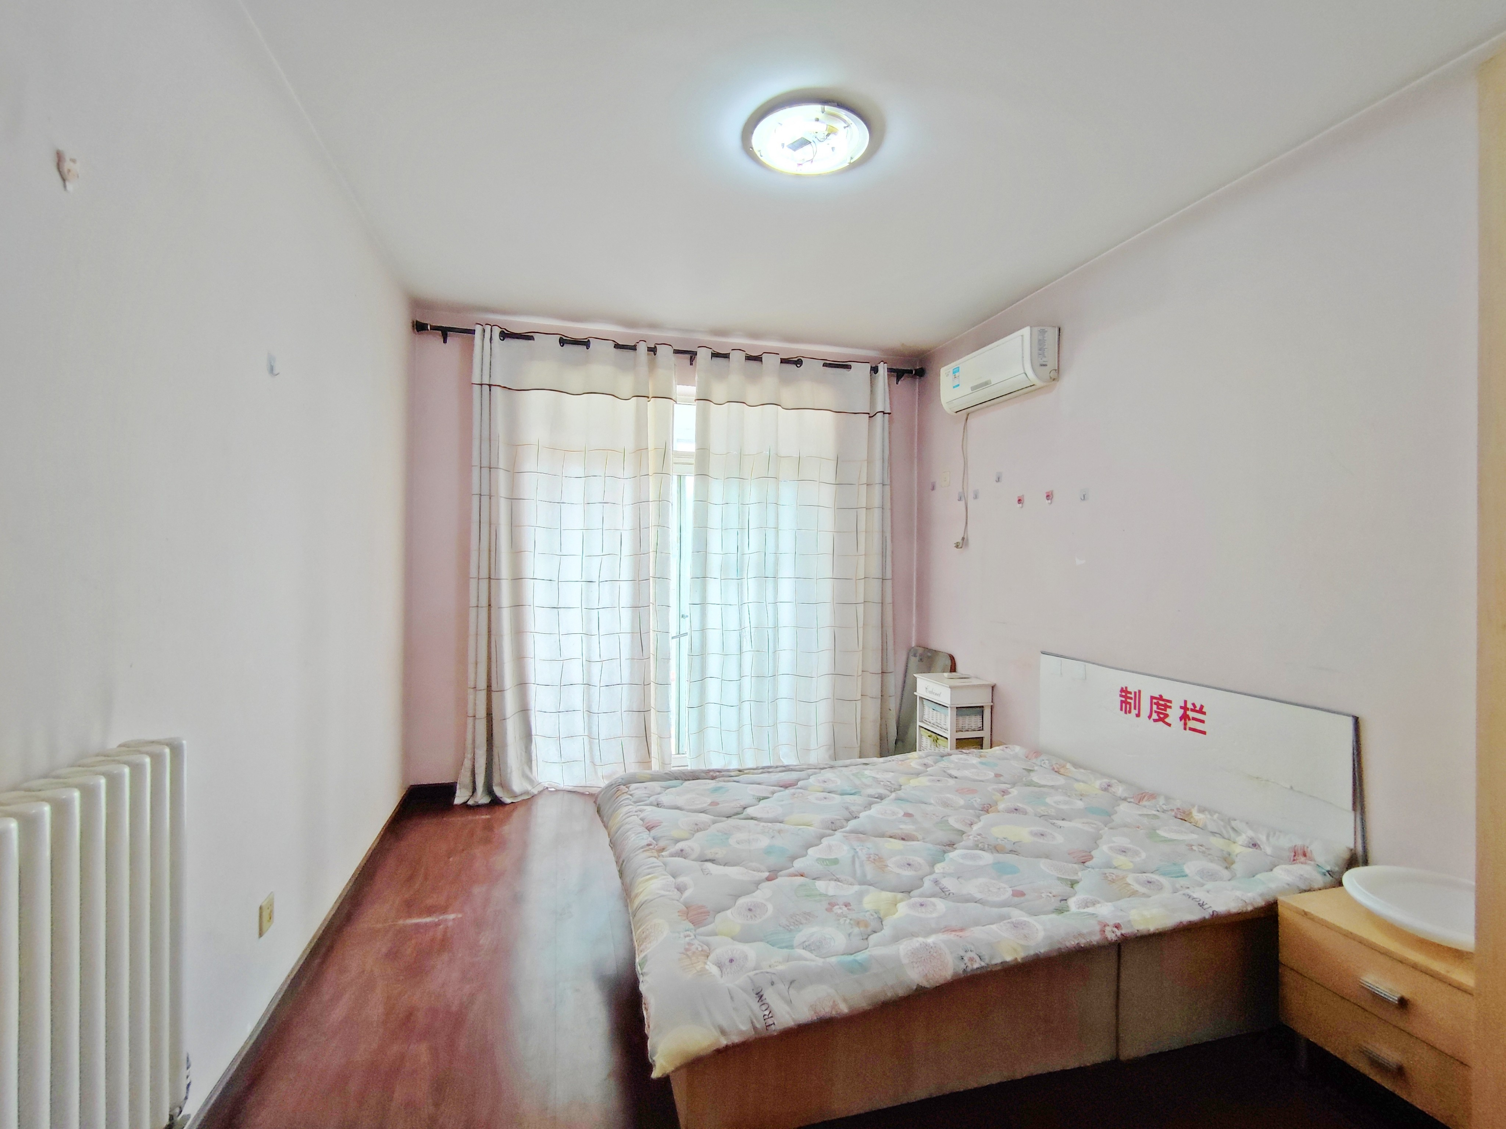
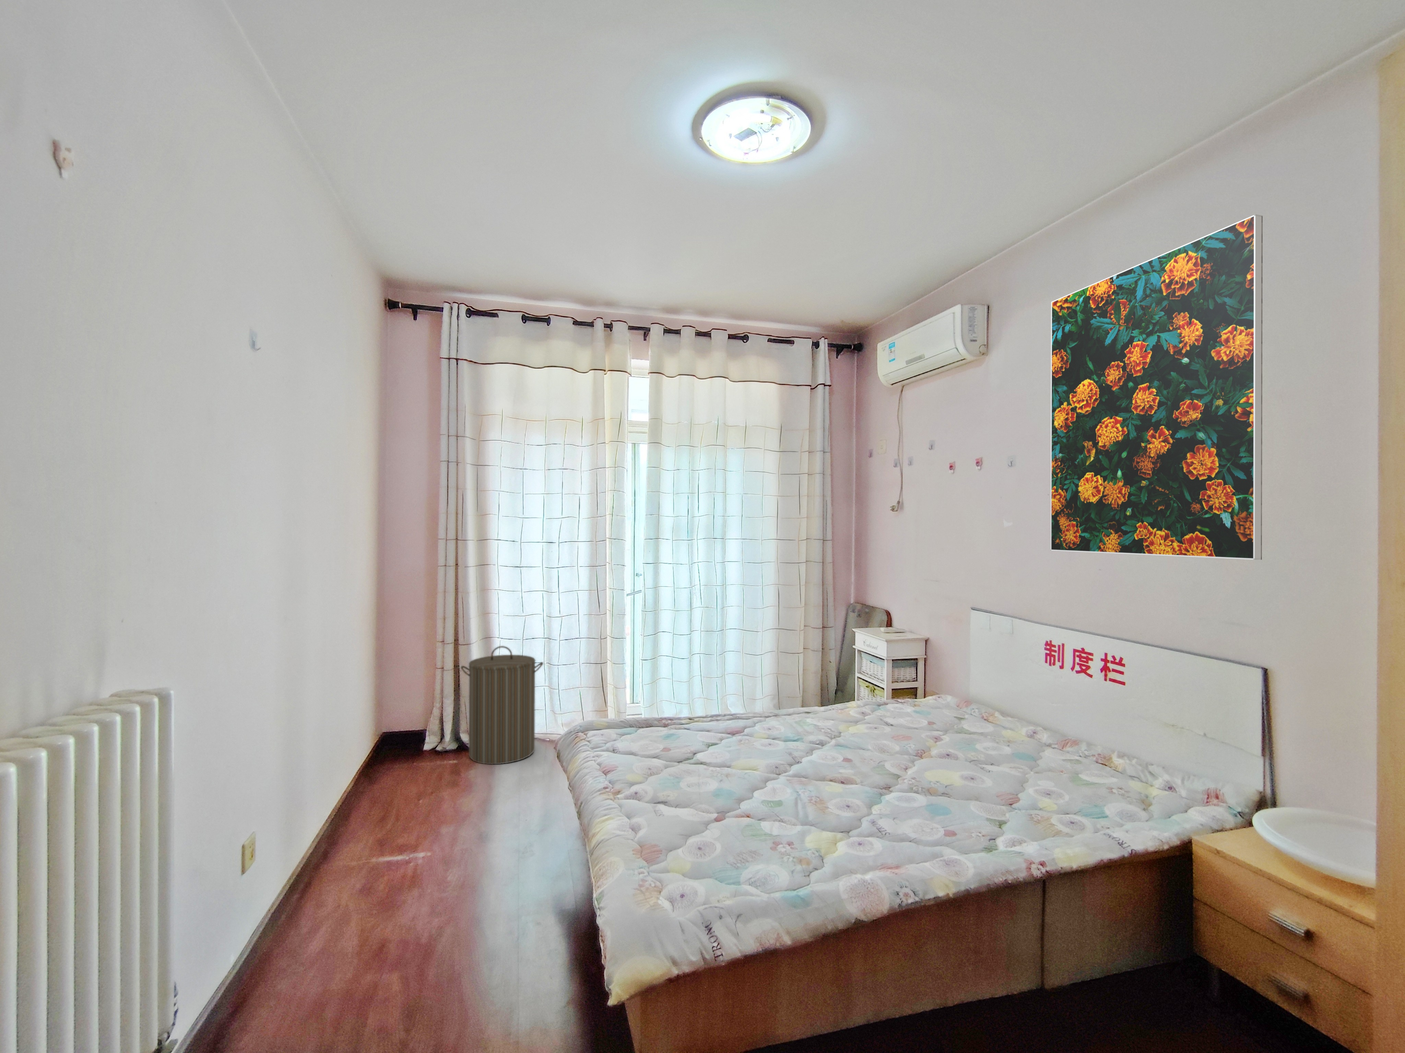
+ laundry hamper (502, 699)
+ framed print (1139, 410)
